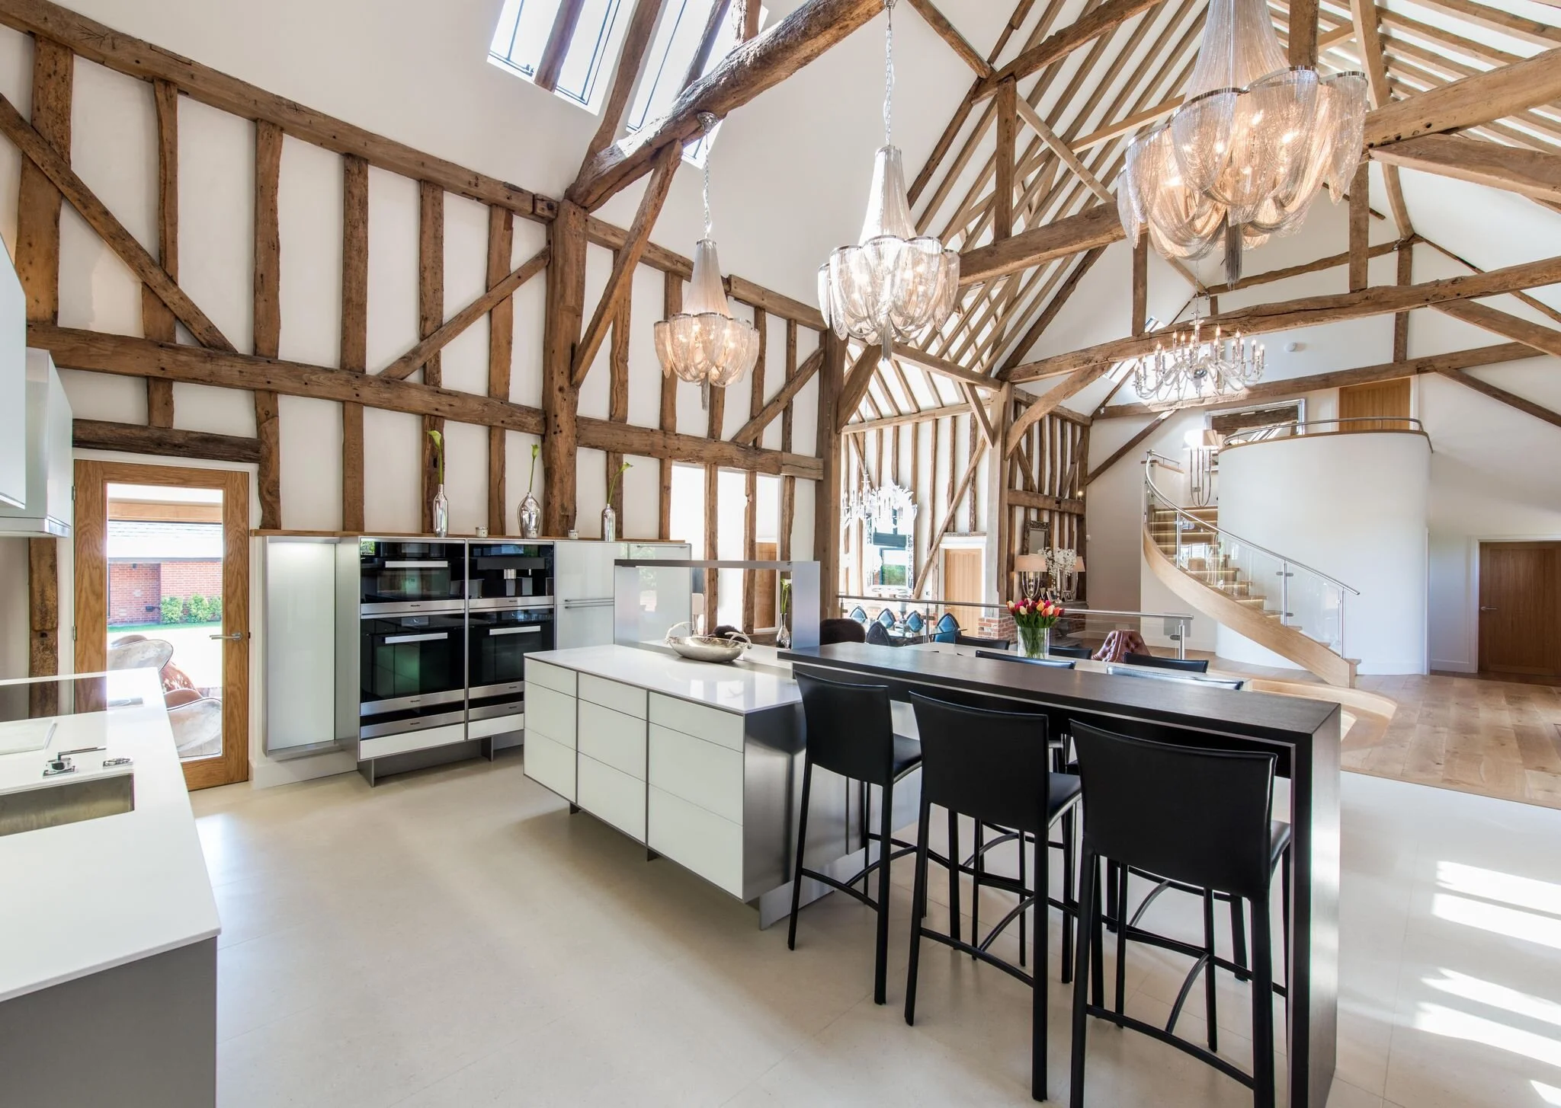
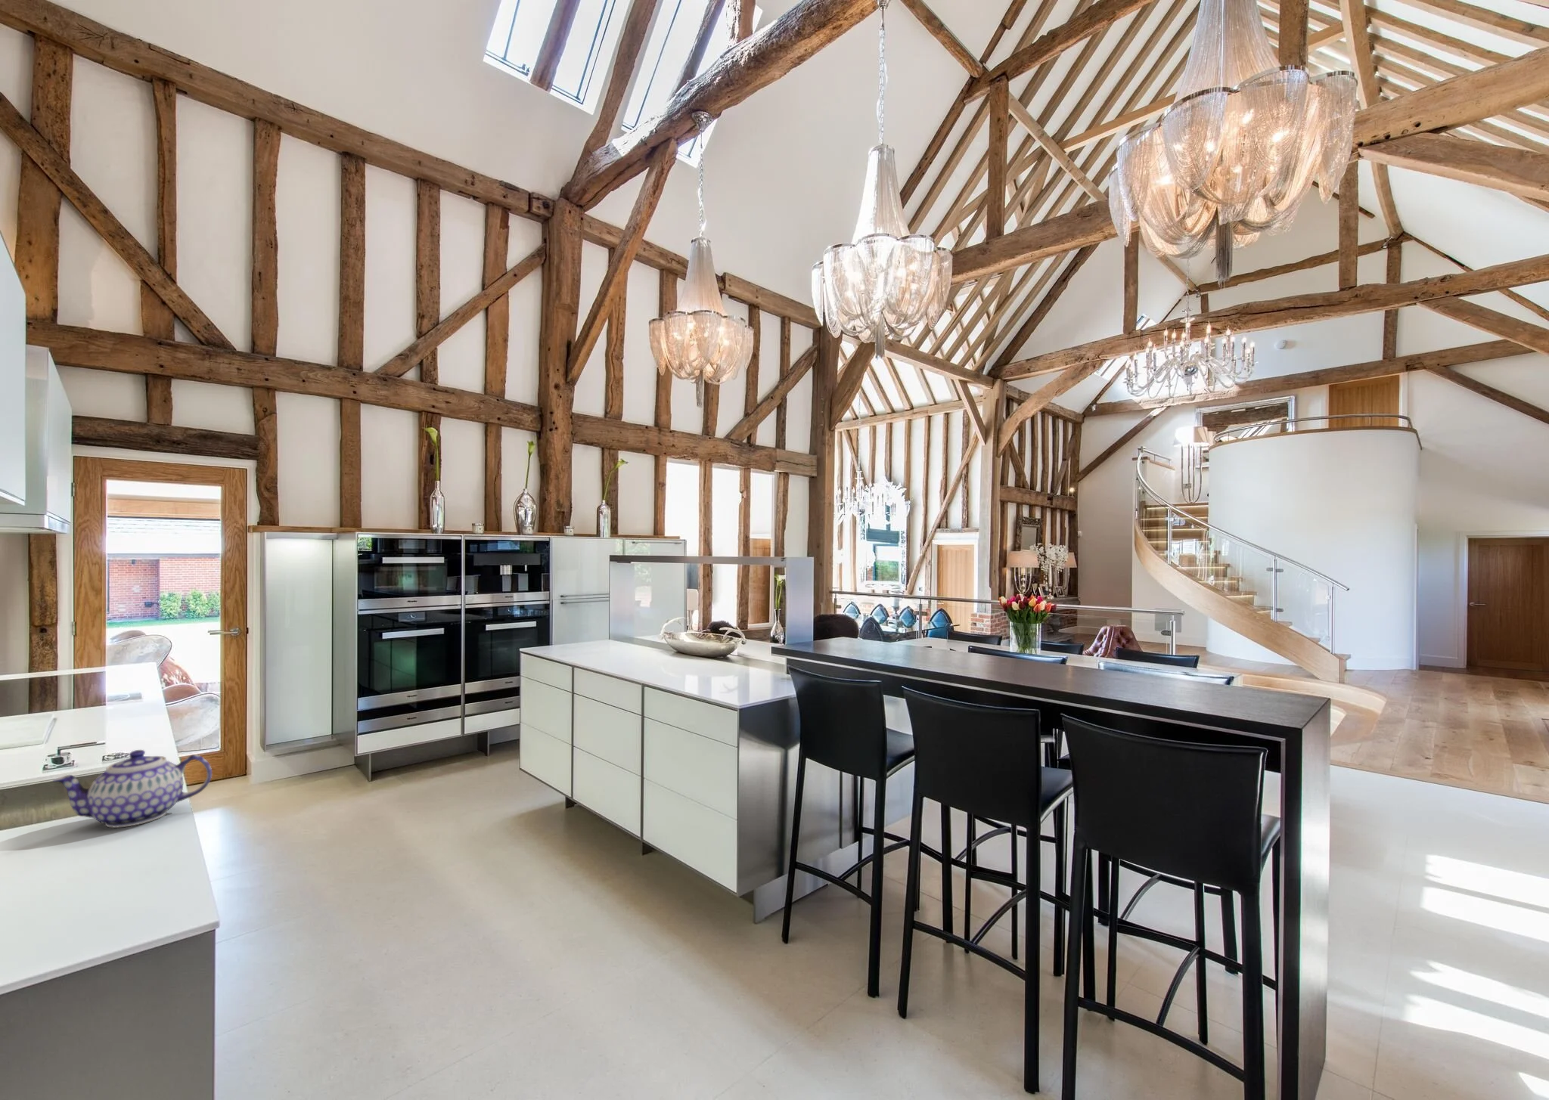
+ teapot (136, 785)
